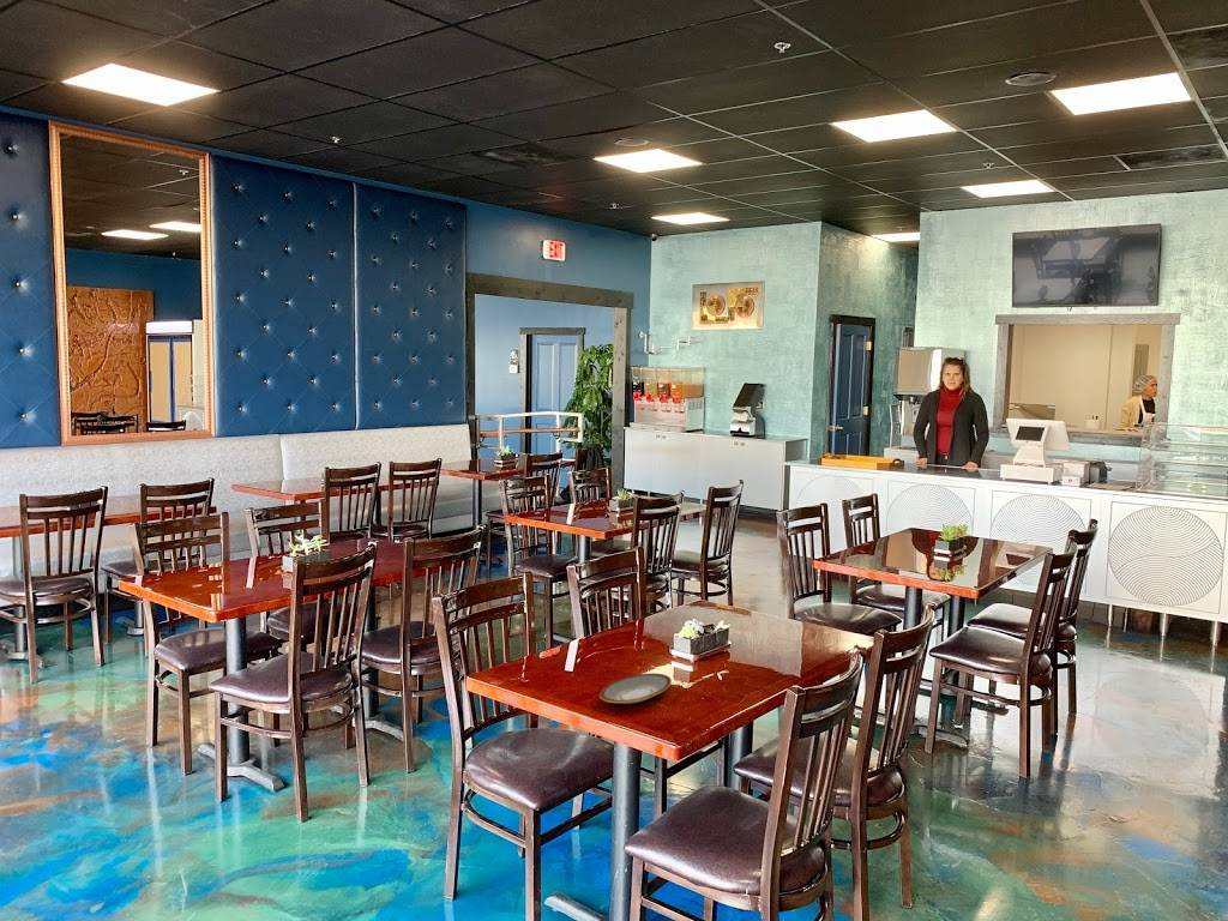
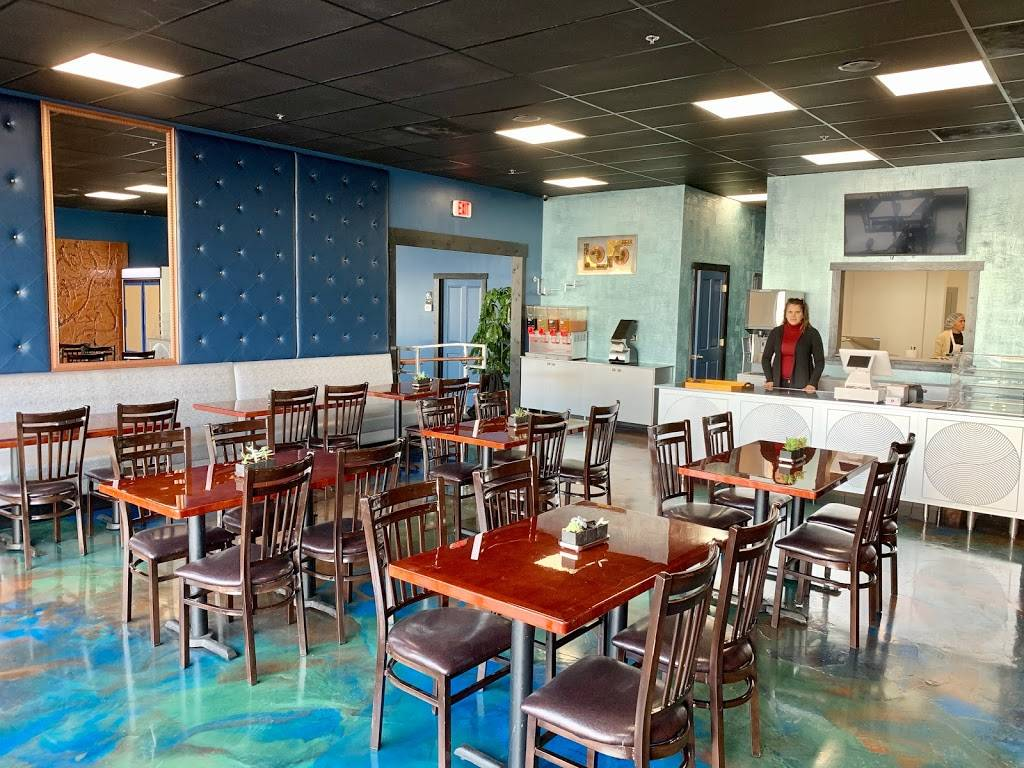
- plate (636, 691)
